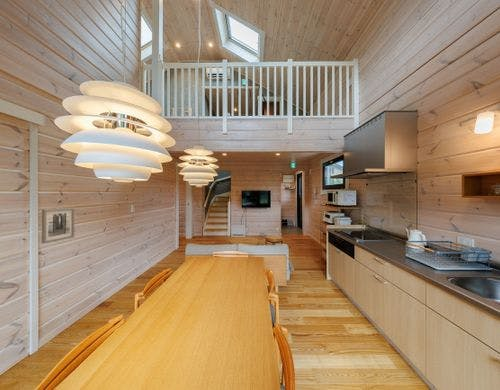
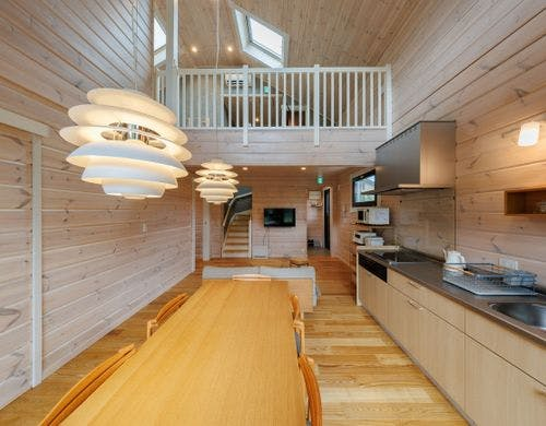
- wall art (59, 224)
